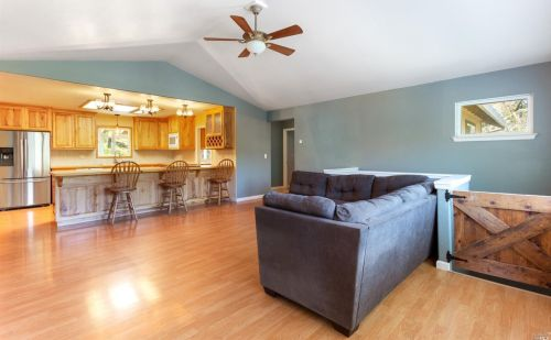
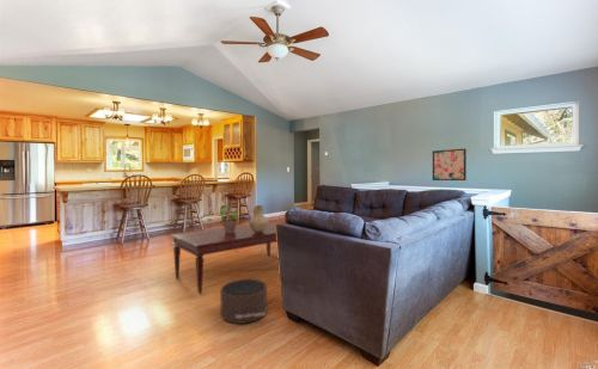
+ vessel (258, 219)
+ coffee table (240, 247)
+ potted plant (231, 217)
+ wall art (448, 165)
+ pouf (248, 299)
